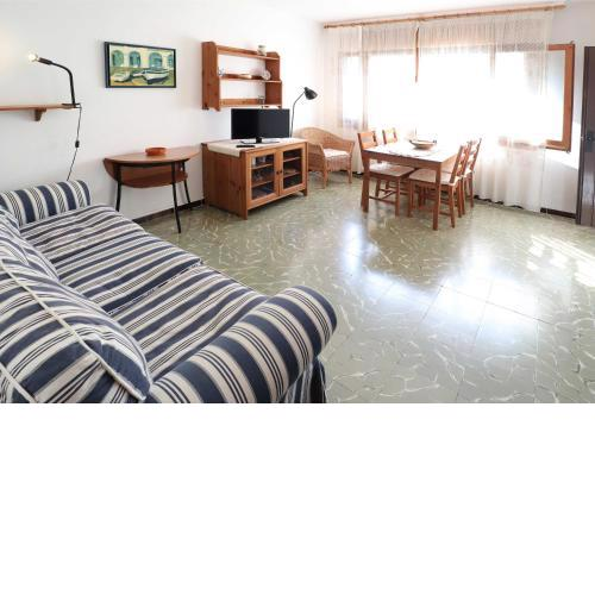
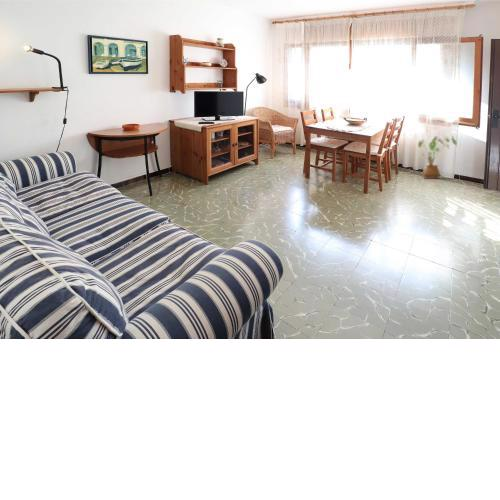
+ house plant (433, 157)
